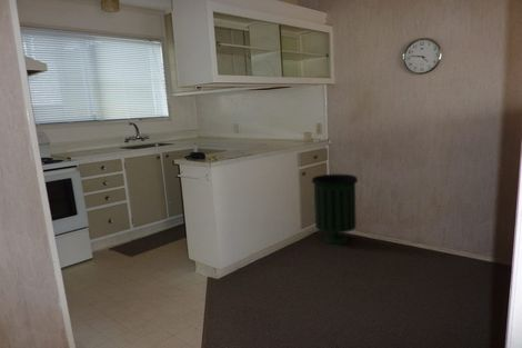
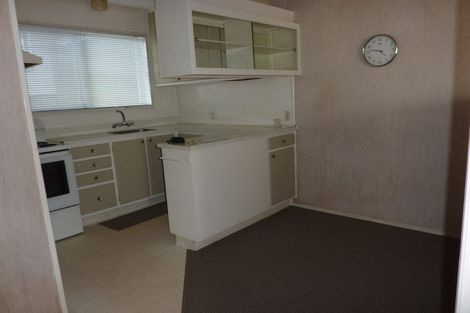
- trash can (334, 209)
